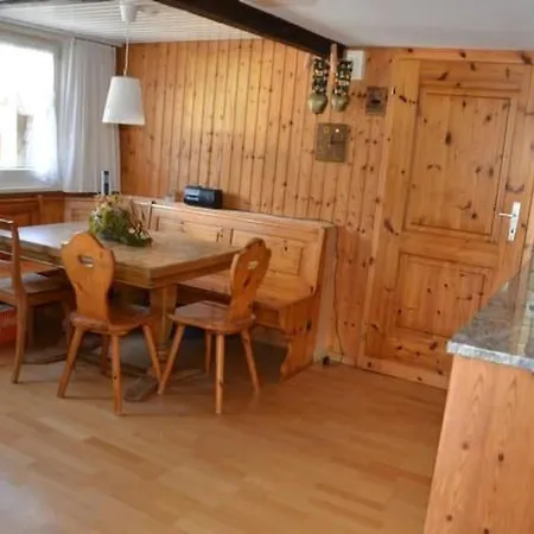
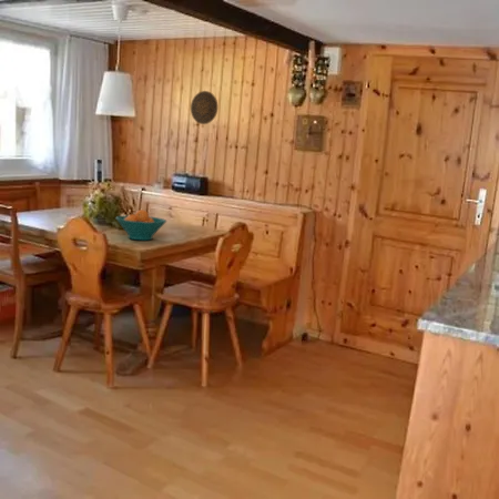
+ fruit bowl (141, 224)
+ decorative plate (203, 108)
